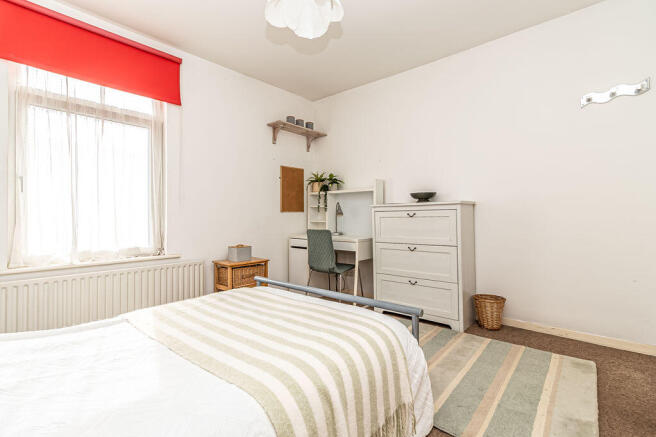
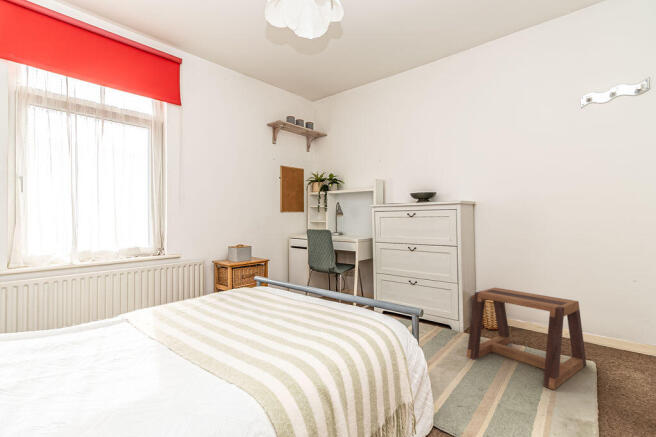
+ stool (508, 329)
